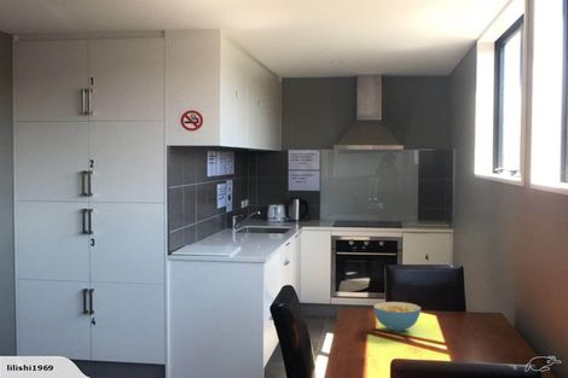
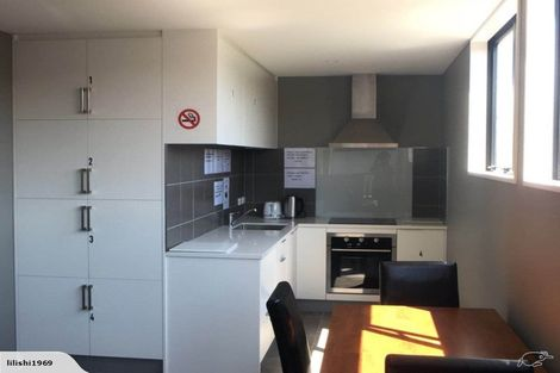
- cereal bowl (396, 318)
